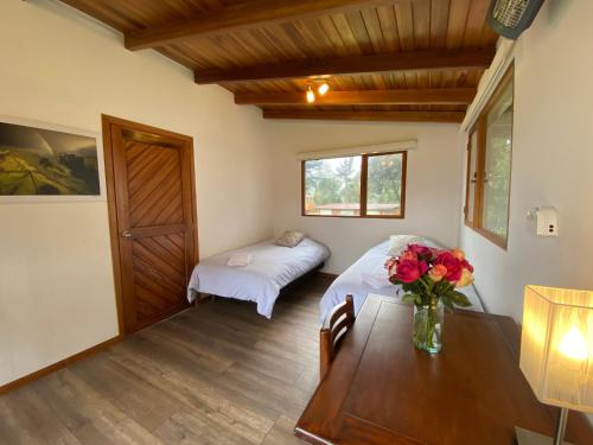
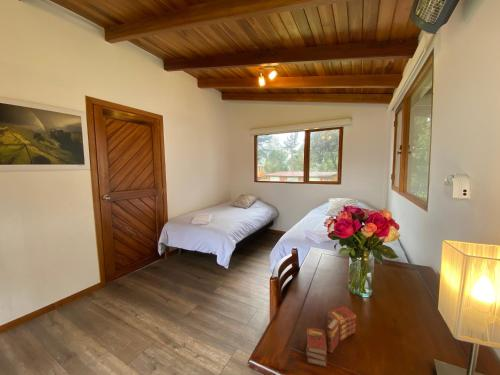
+ book (328, 330)
